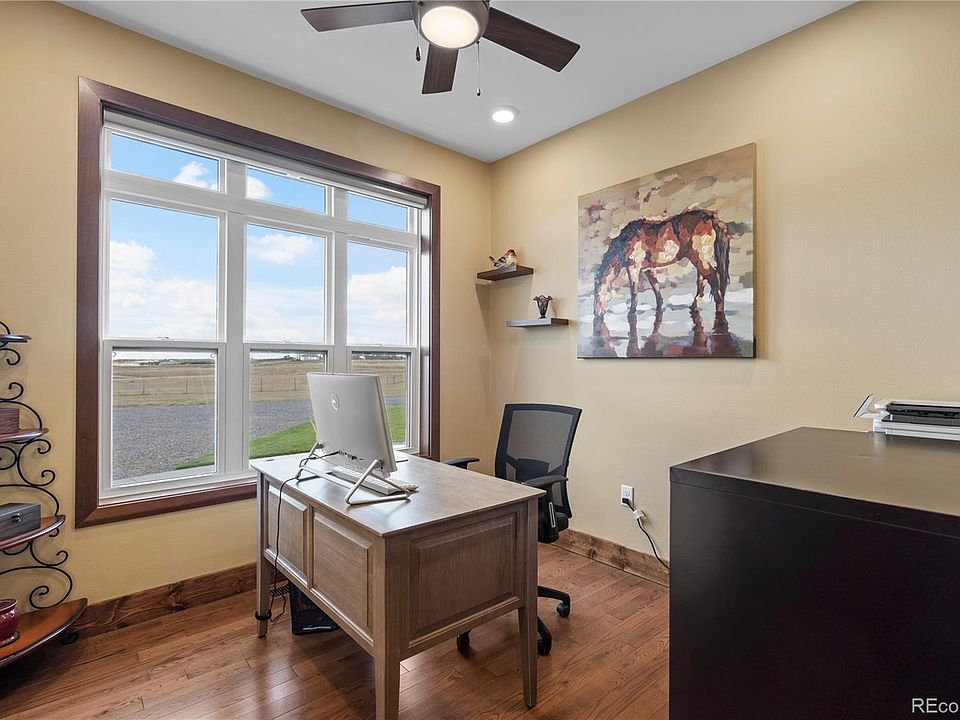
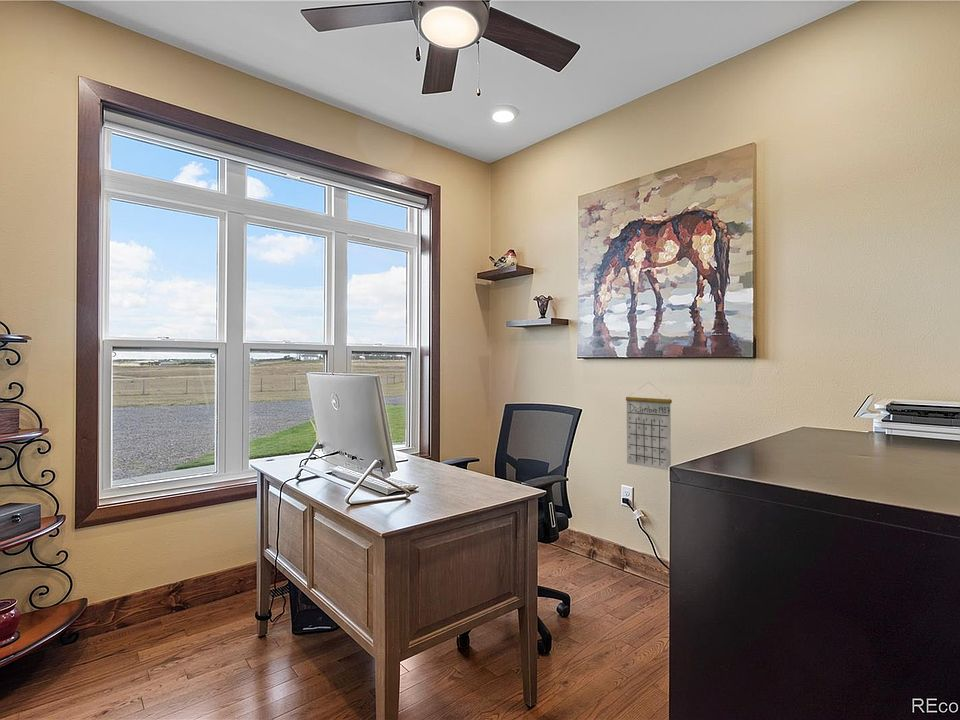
+ calendar (648, 424)
